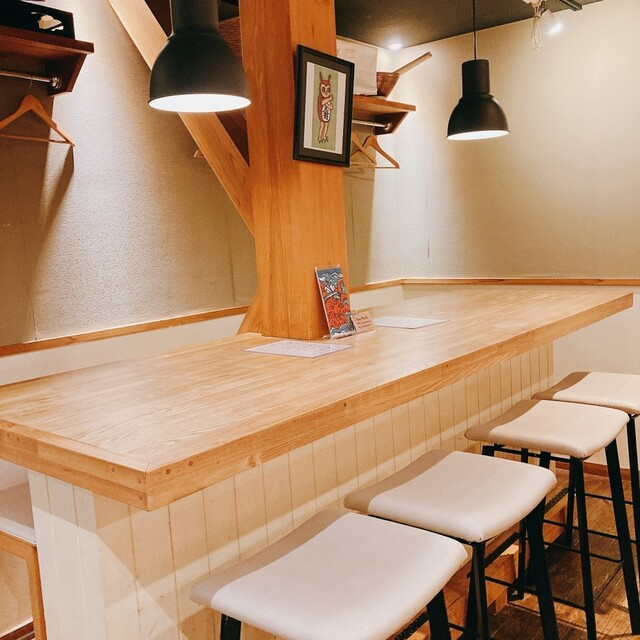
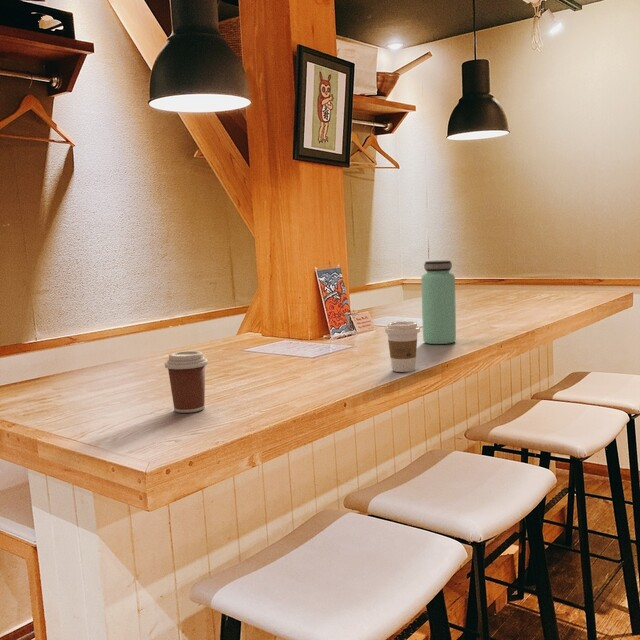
+ coffee cup (187, 381)
+ coffee cup (402, 346)
+ bottle (438, 301)
